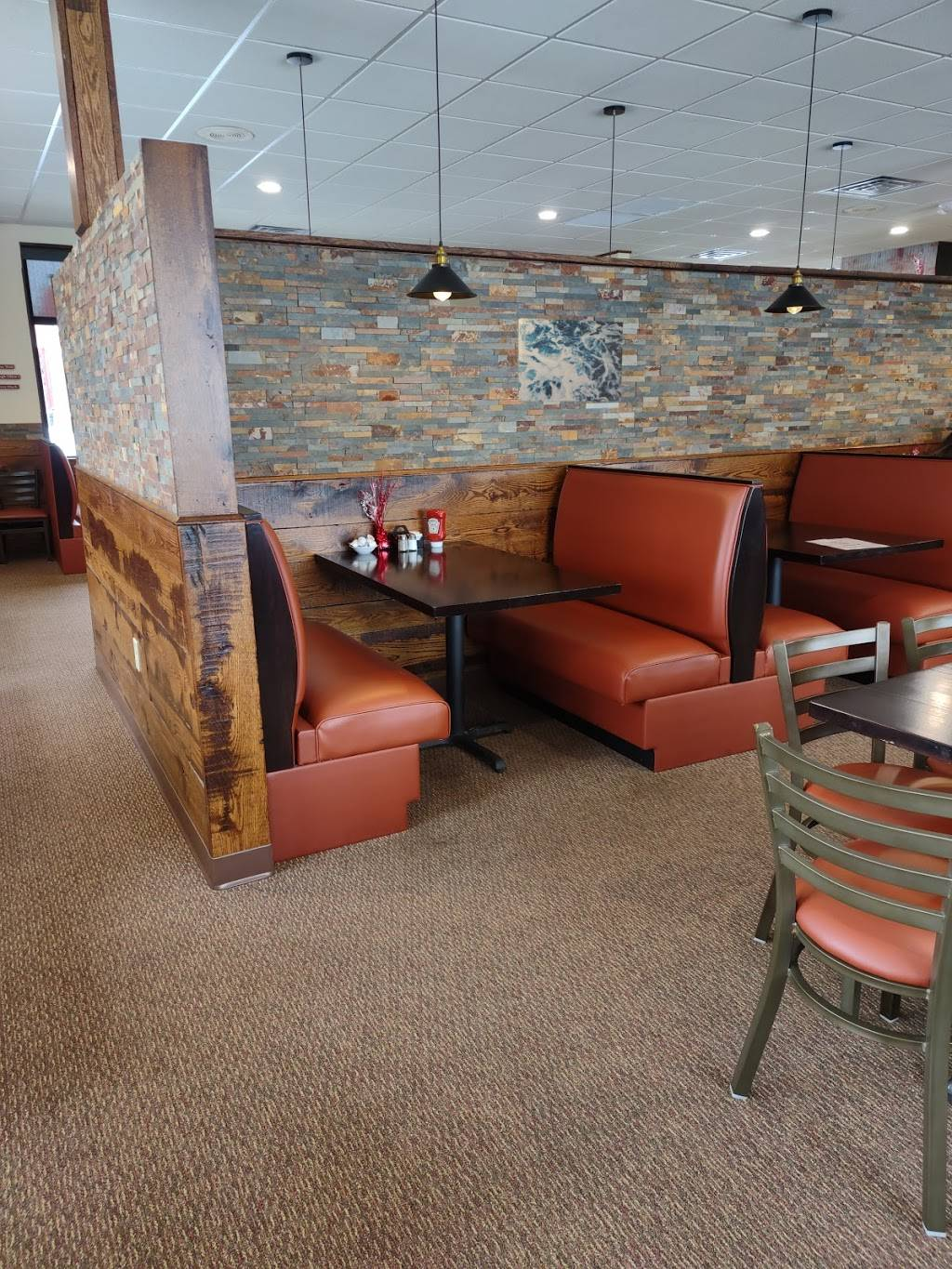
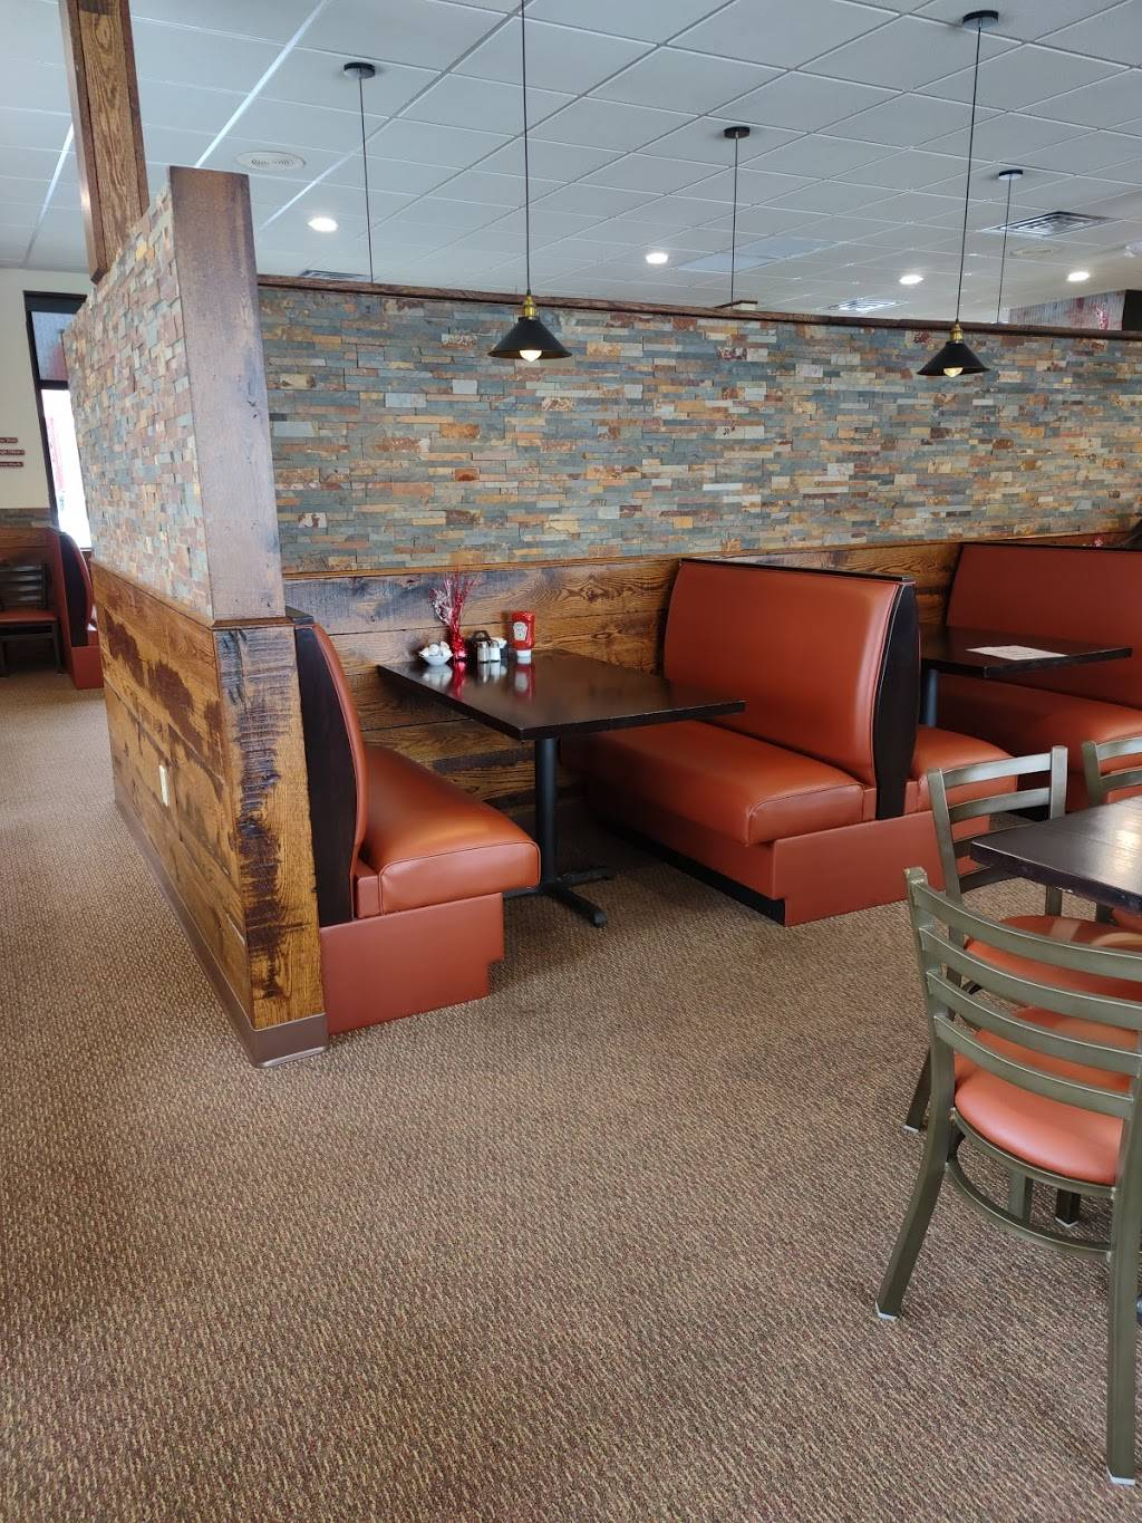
- wall art (571, 361)
